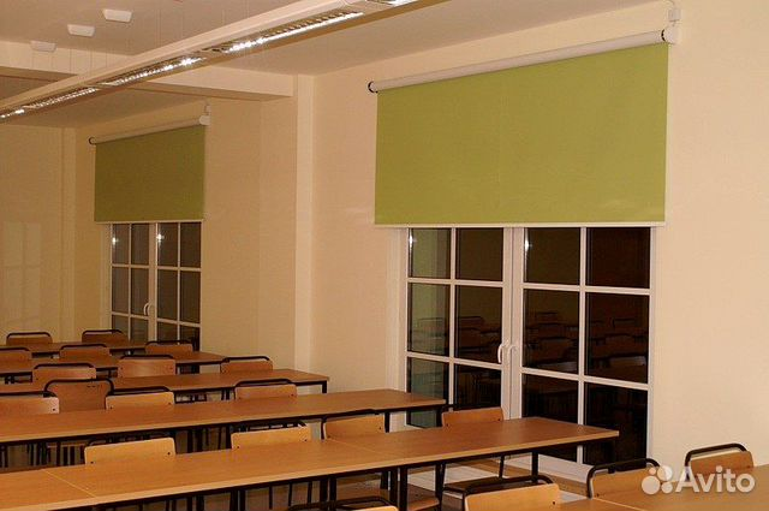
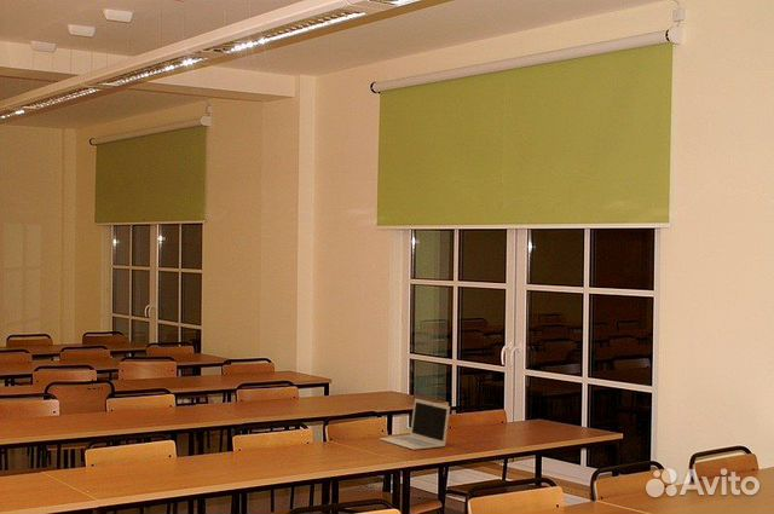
+ laptop (414, 423)
